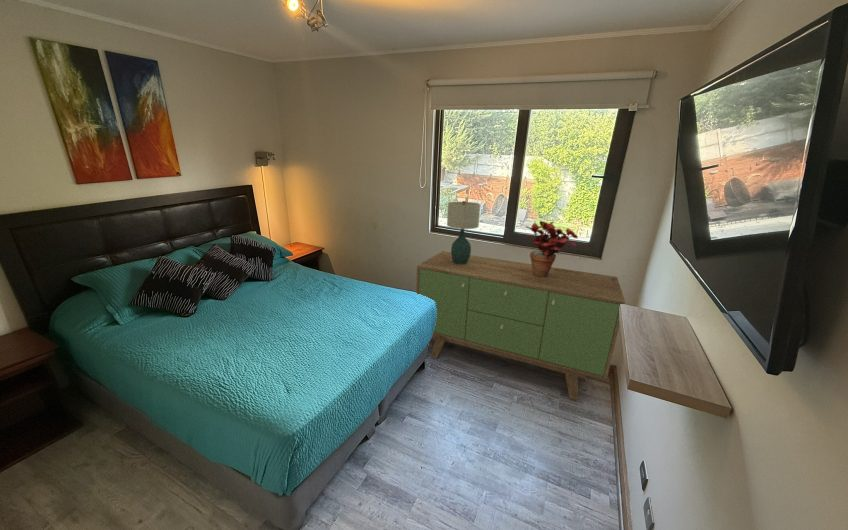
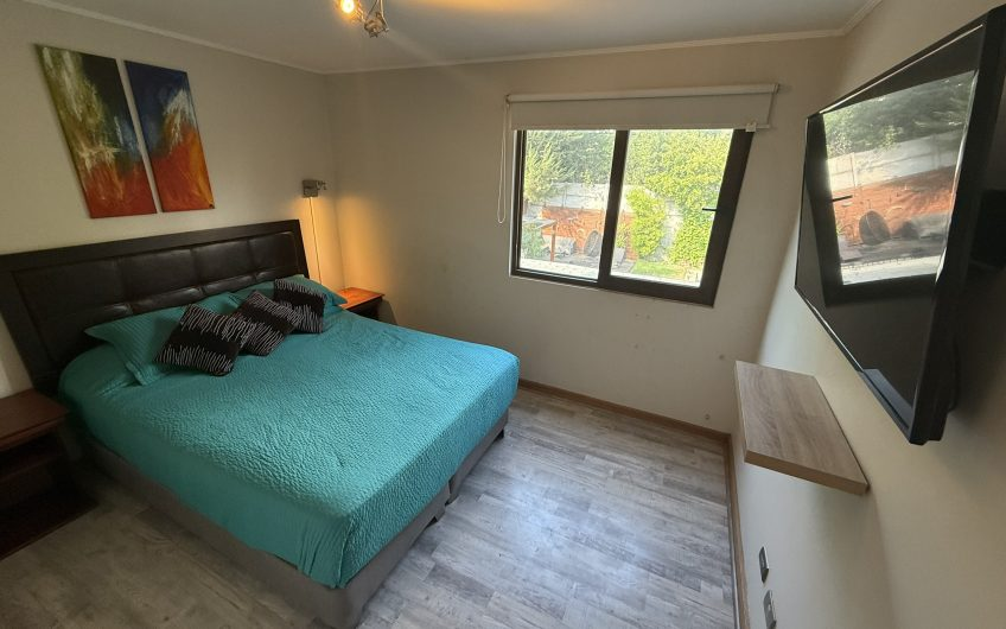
- potted plant (547, 249)
- table lamp (462, 232)
- sideboard (508, 318)
